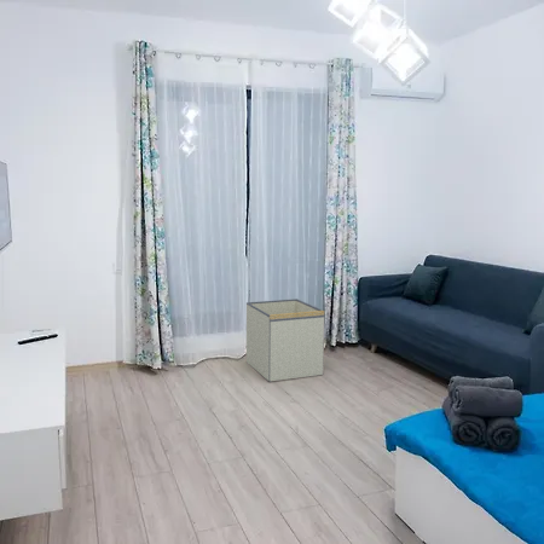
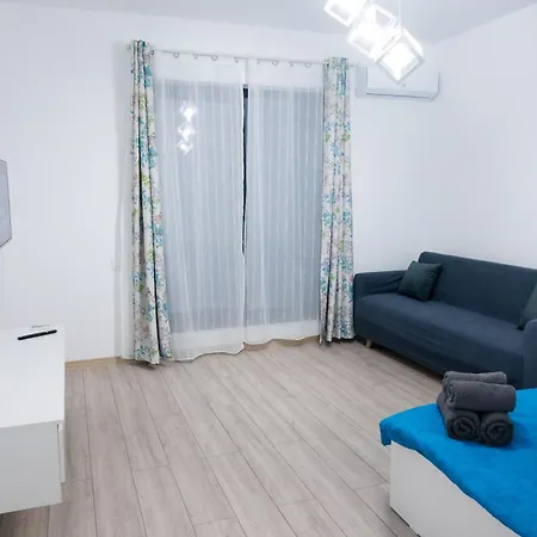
- storage bin (283, 337)
